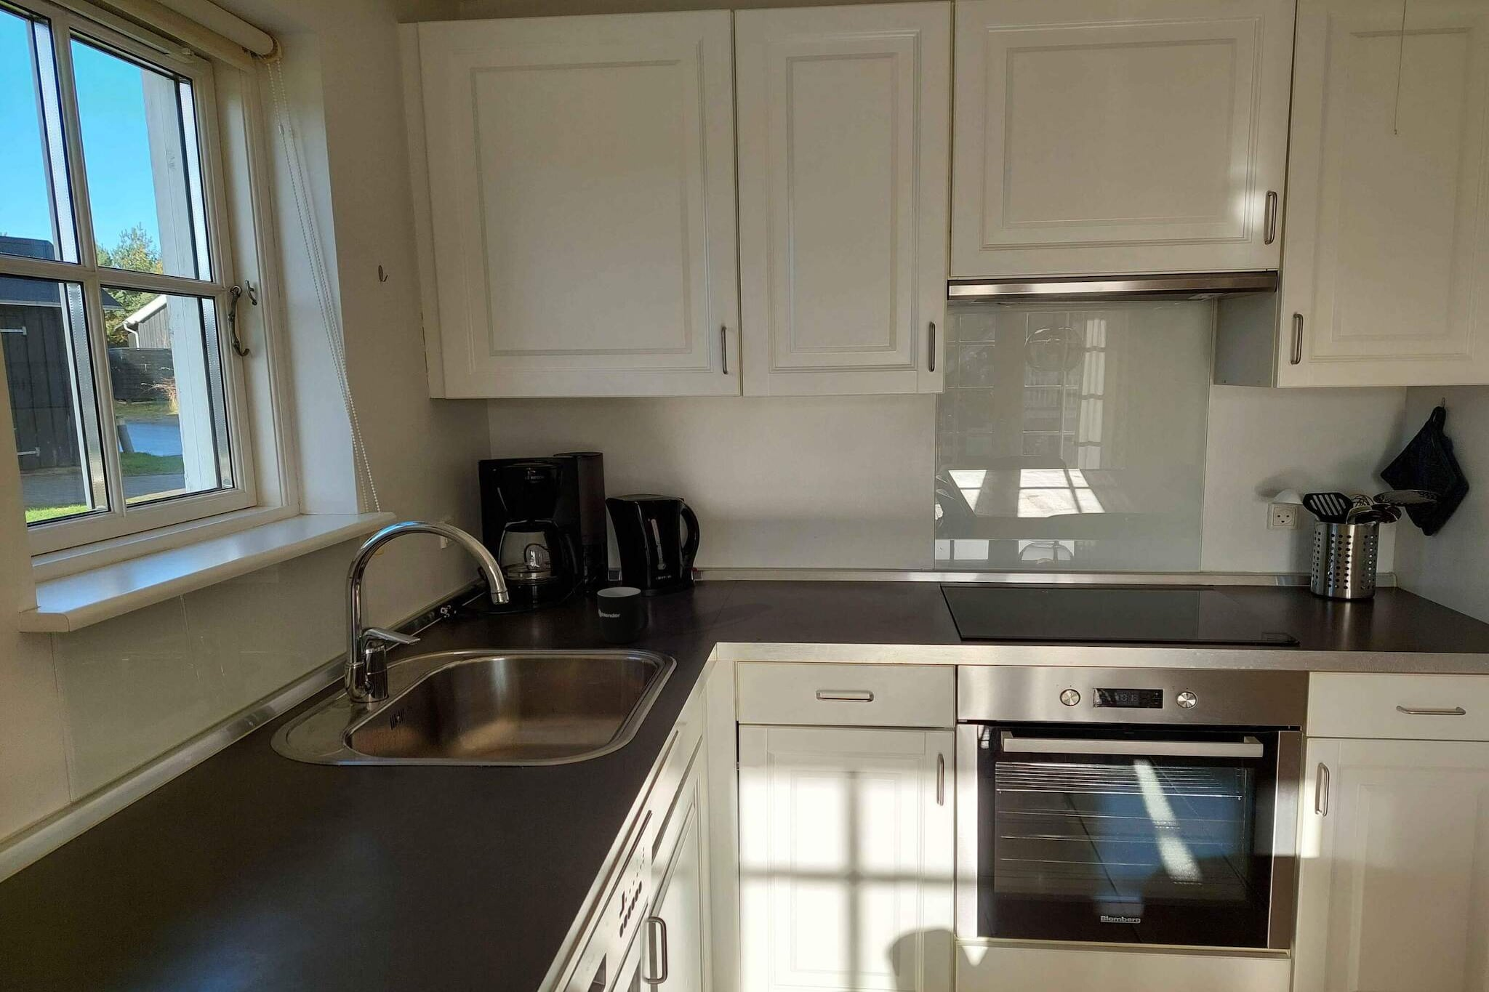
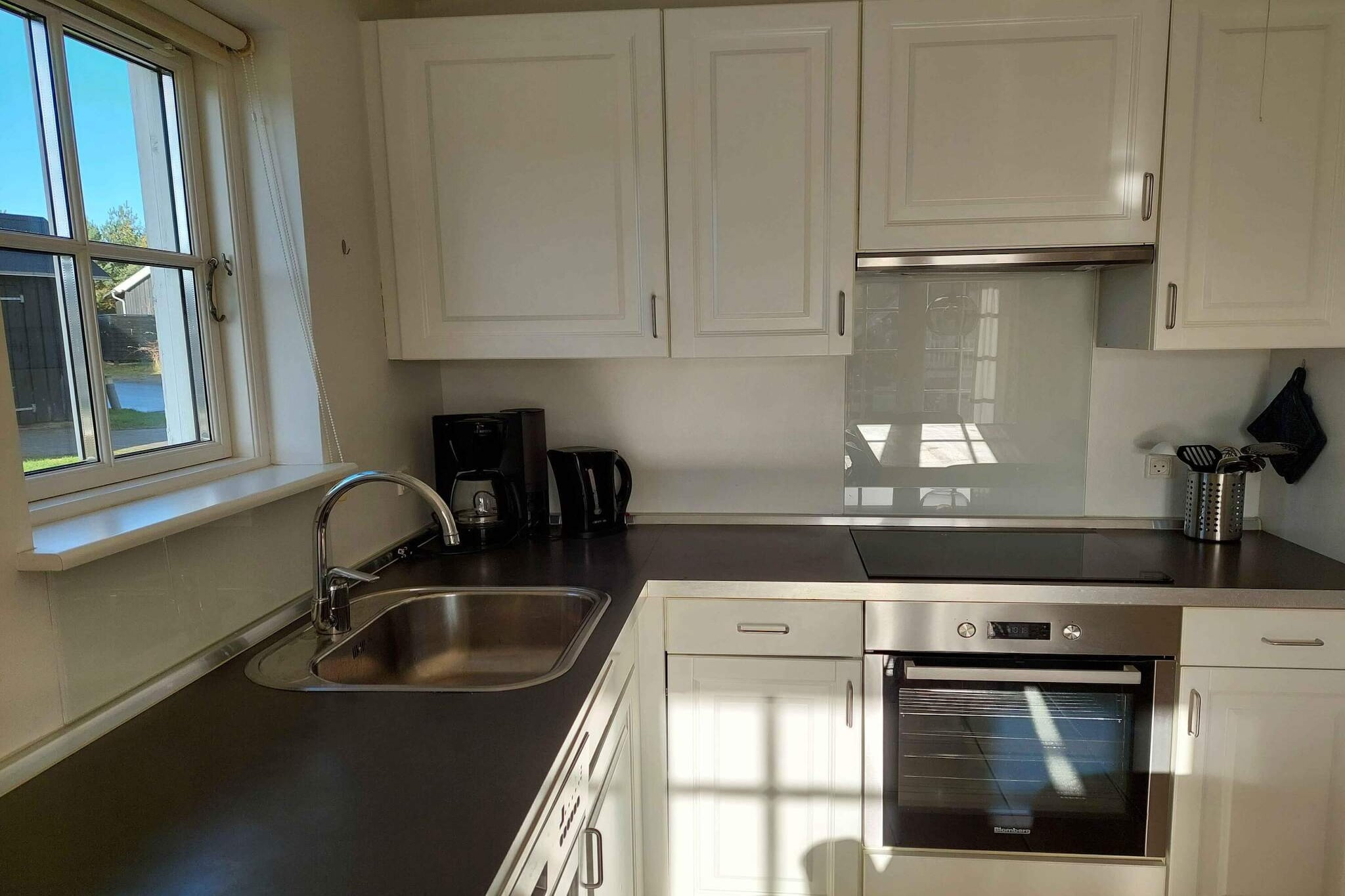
- mug (625, 617)
